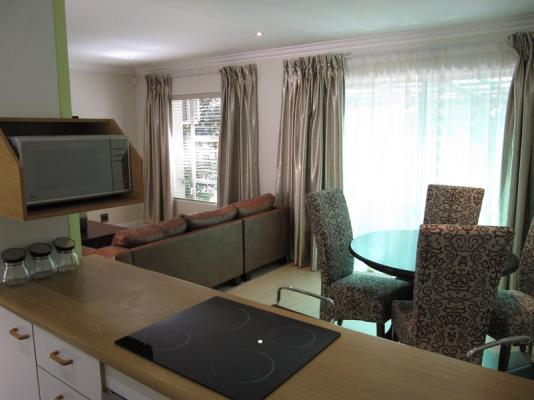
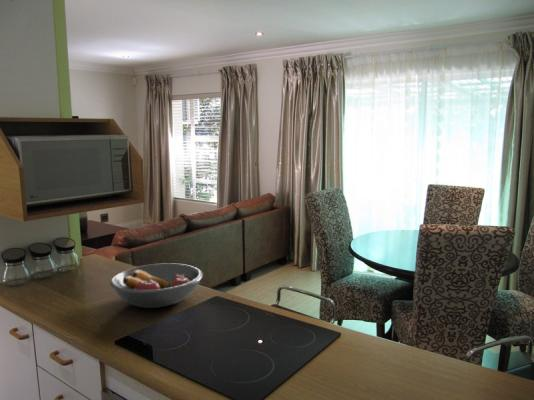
+ fruit bowl (157, 285)
